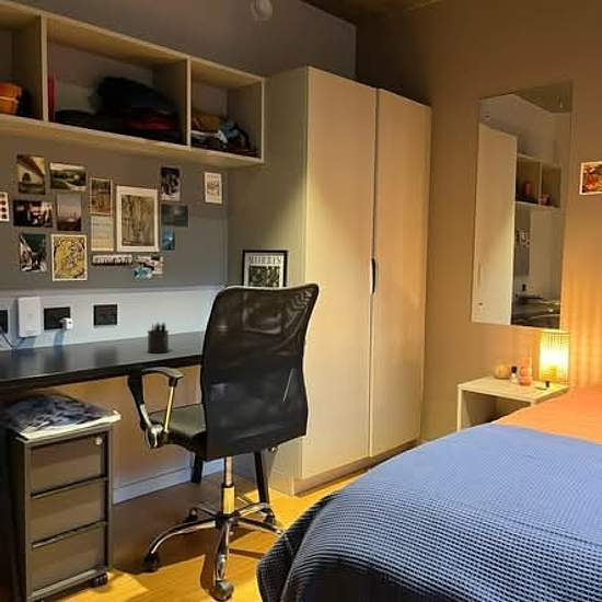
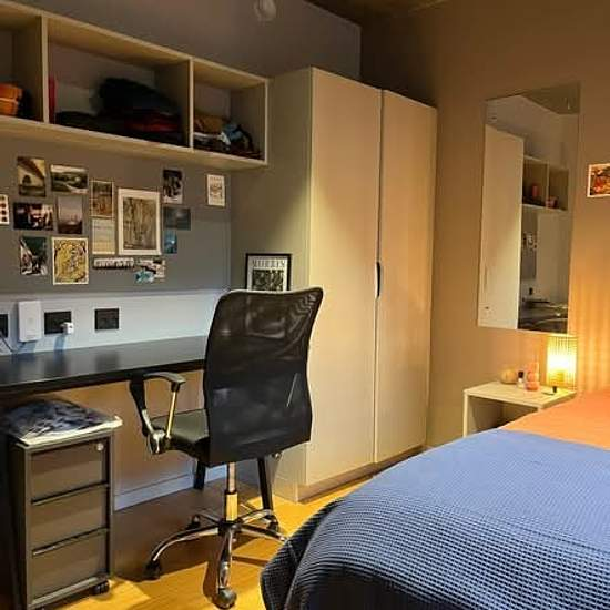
- pen holder (158, 336)
